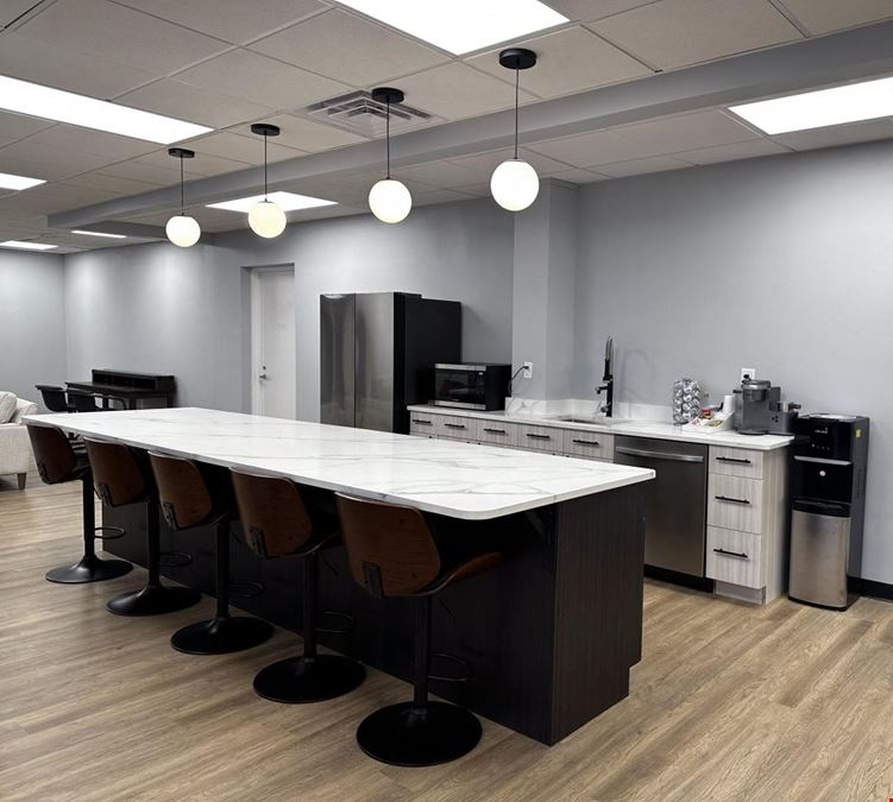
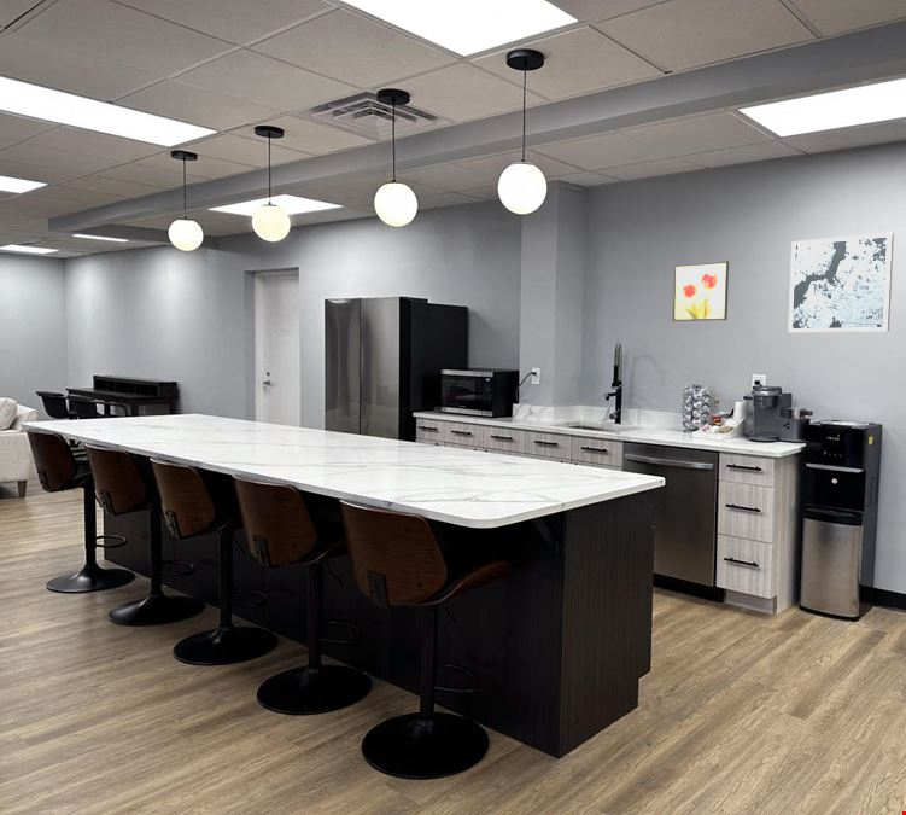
+ wall art (838, 284)
+ wall art (700, 291)
